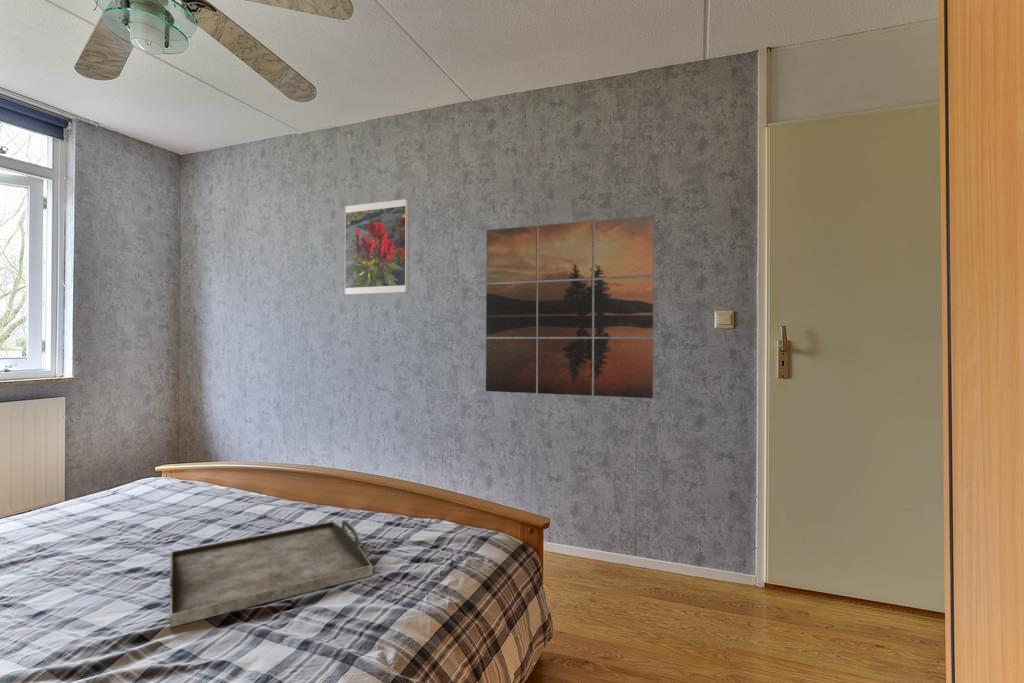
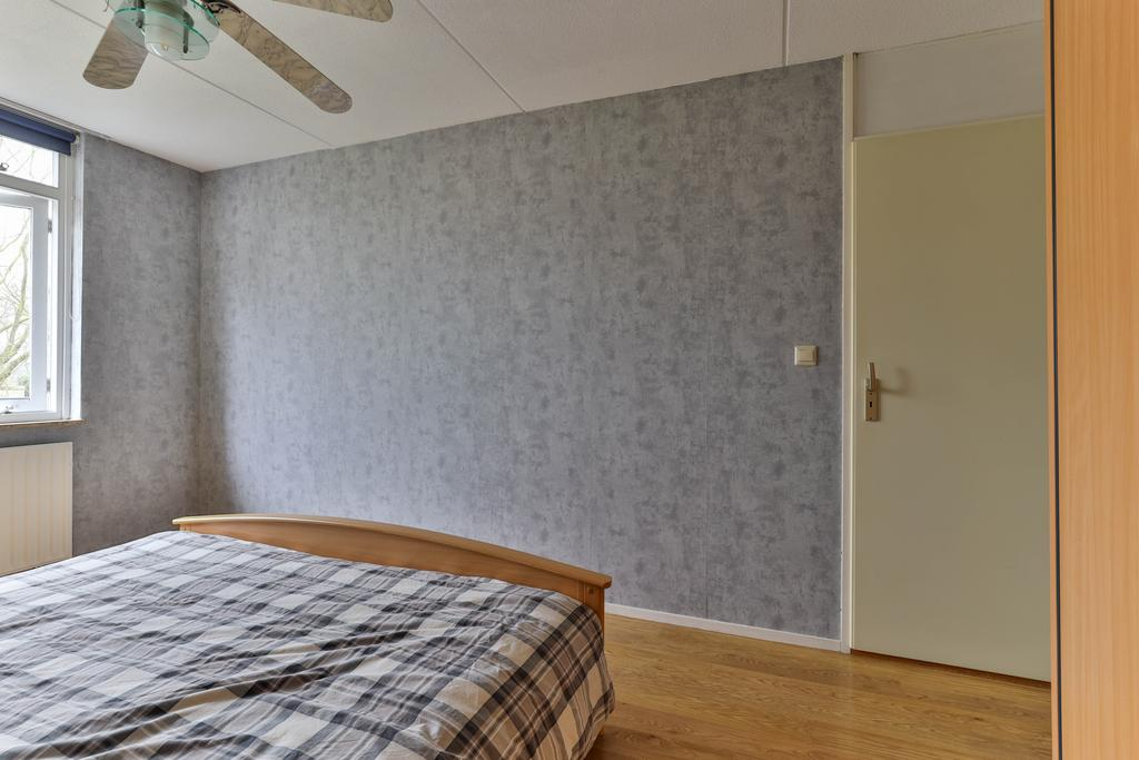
- wall art (564, 308)
- serving tray (268, 554)
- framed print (376, 248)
